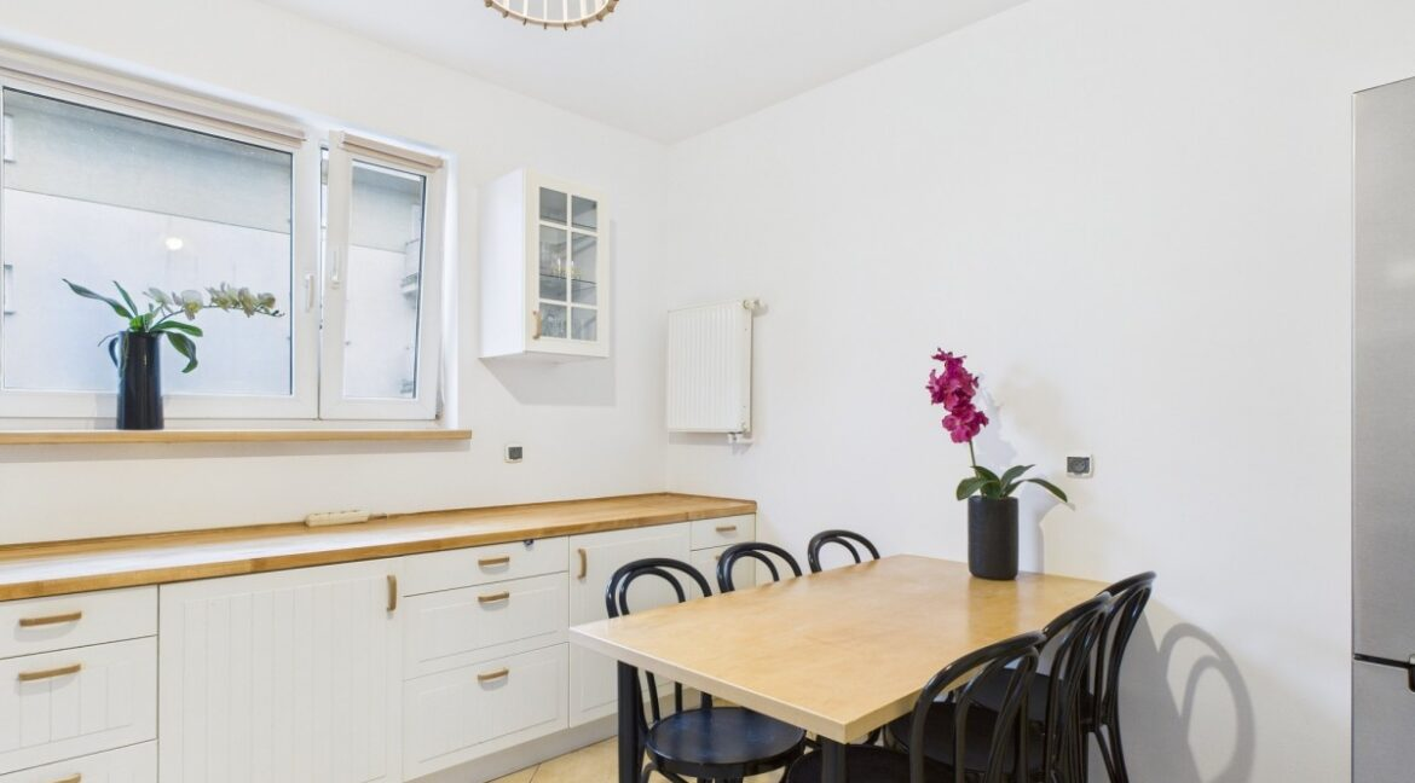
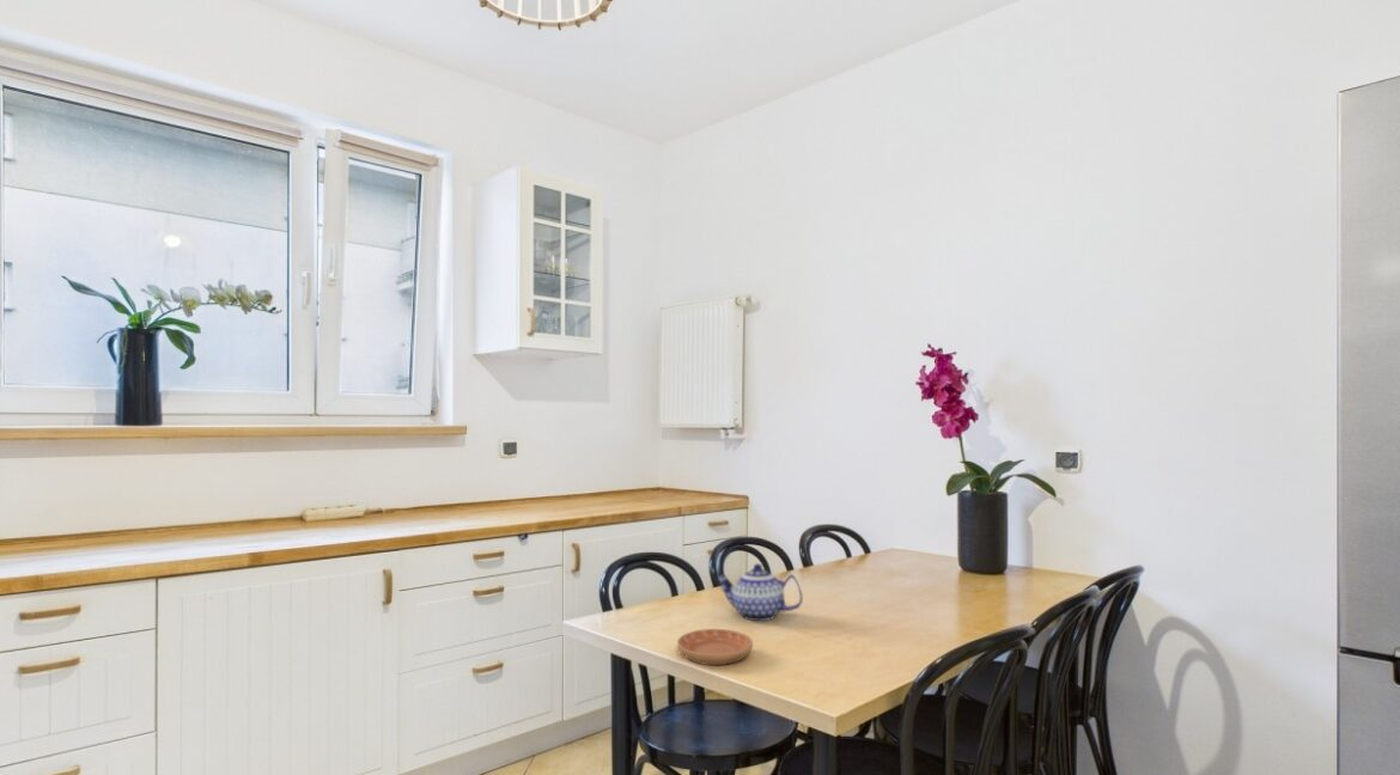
+ teapot (759, 590)
+ saucer (714, 647)
